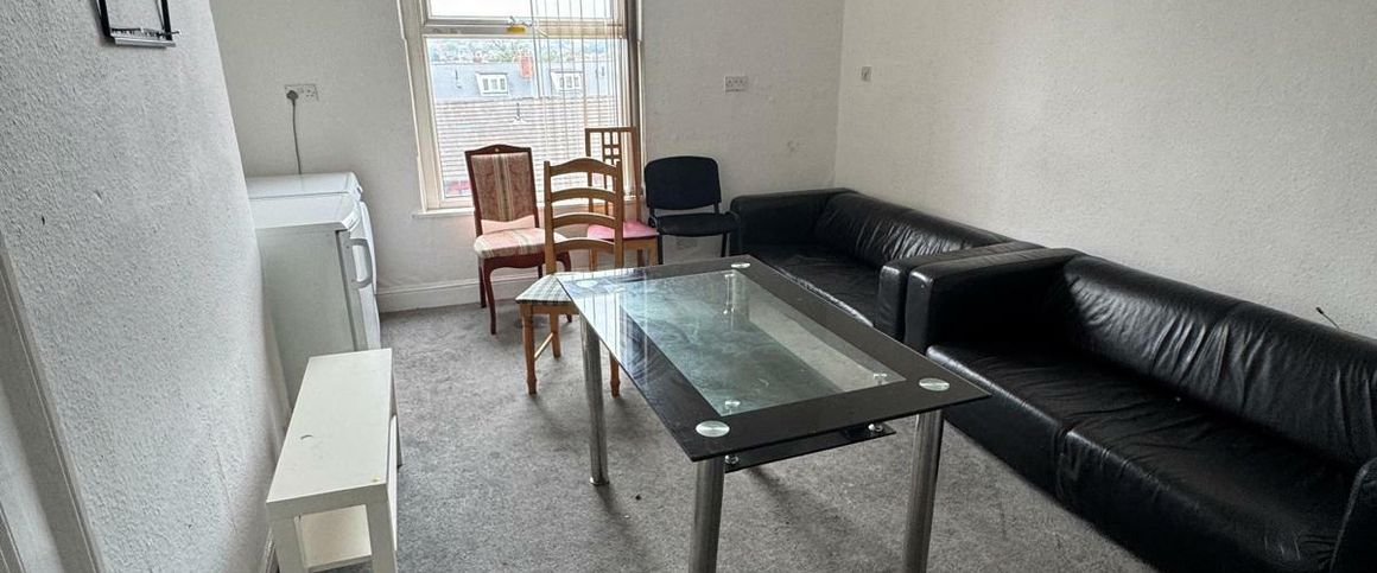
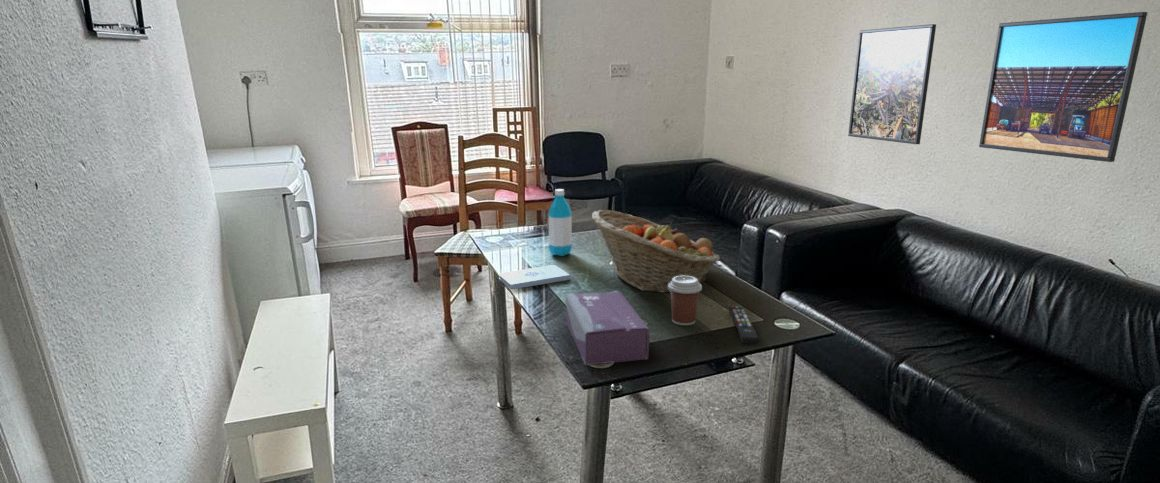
+ water bottle (560, 222)
+ remote control (742, 322)
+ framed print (888, 85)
+ notepad (533, 276)
+ coffee cup (684, 300)
+ fruit basket (653, 245)
+ tissue box (604, 324)
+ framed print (1052, 87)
